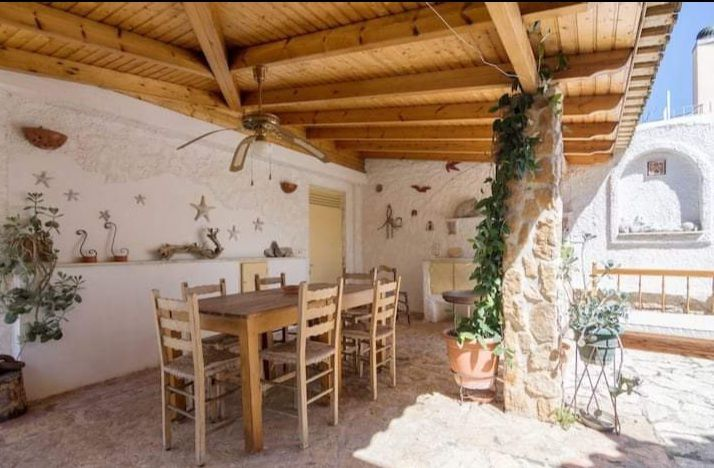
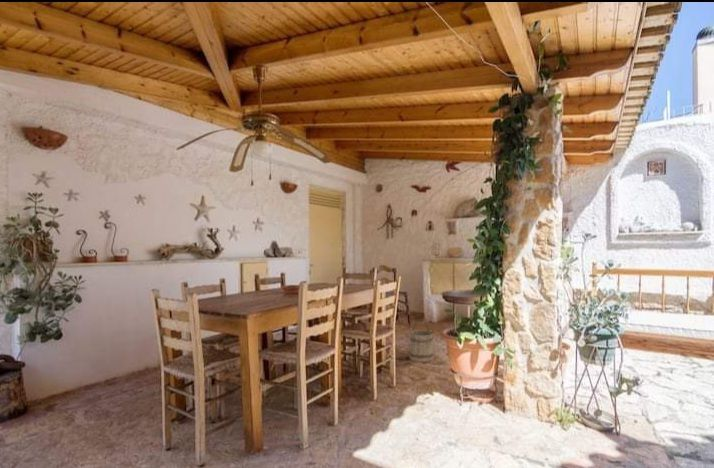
+ bucket (421, 338)
